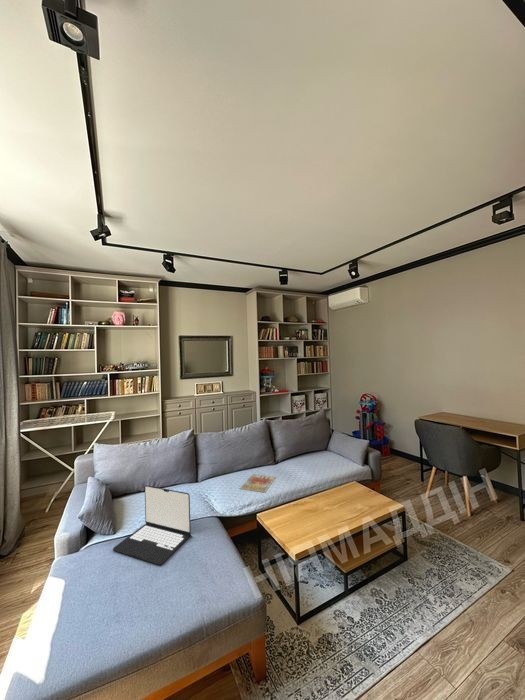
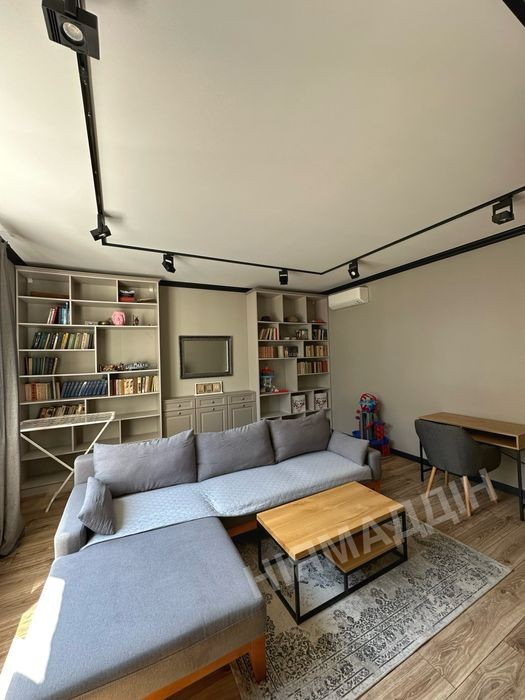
- magazine (258, 482)
- laptop (152, 521)
